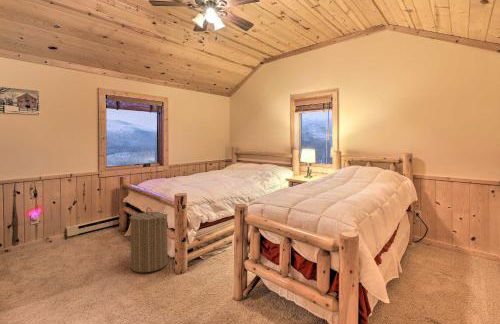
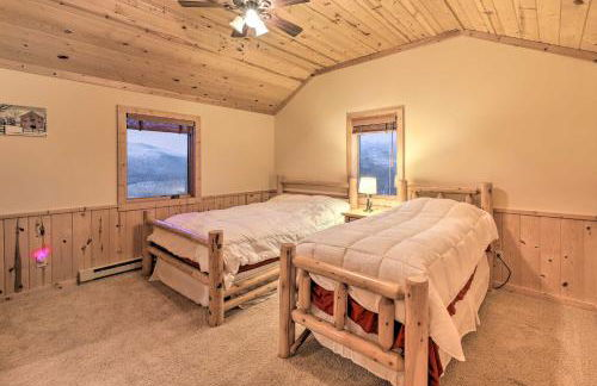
- laundry hamper (149, 236)
